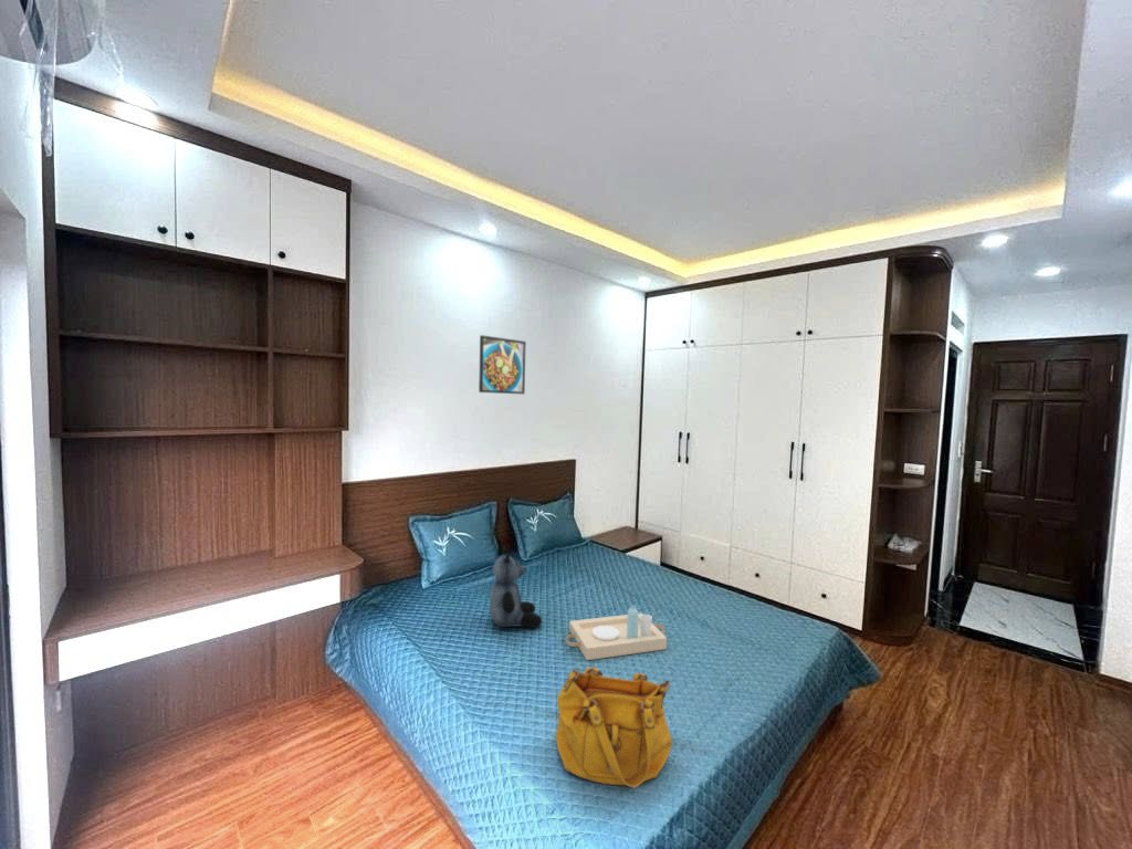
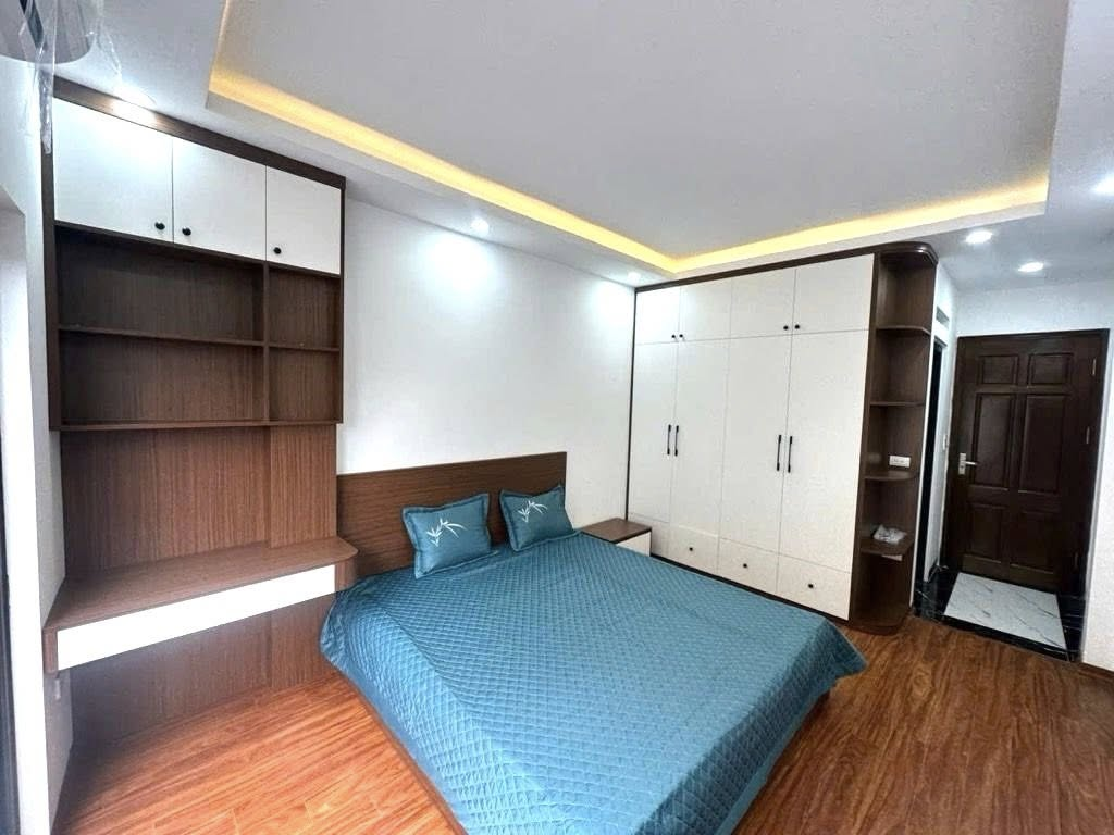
- teddy bear (515, 585)
- handbag (614, 712)
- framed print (503, 366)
- serving tray (617, 620)
